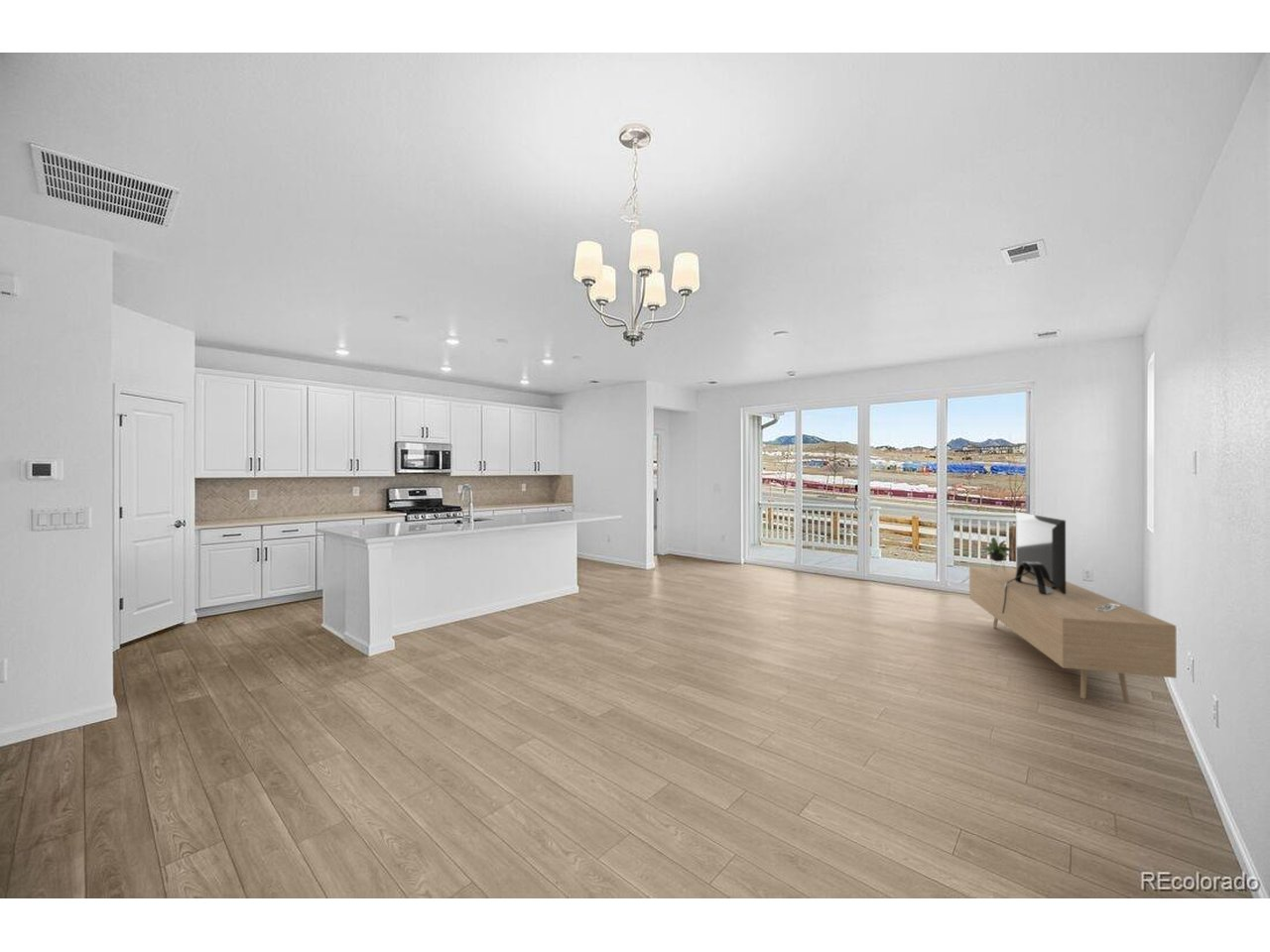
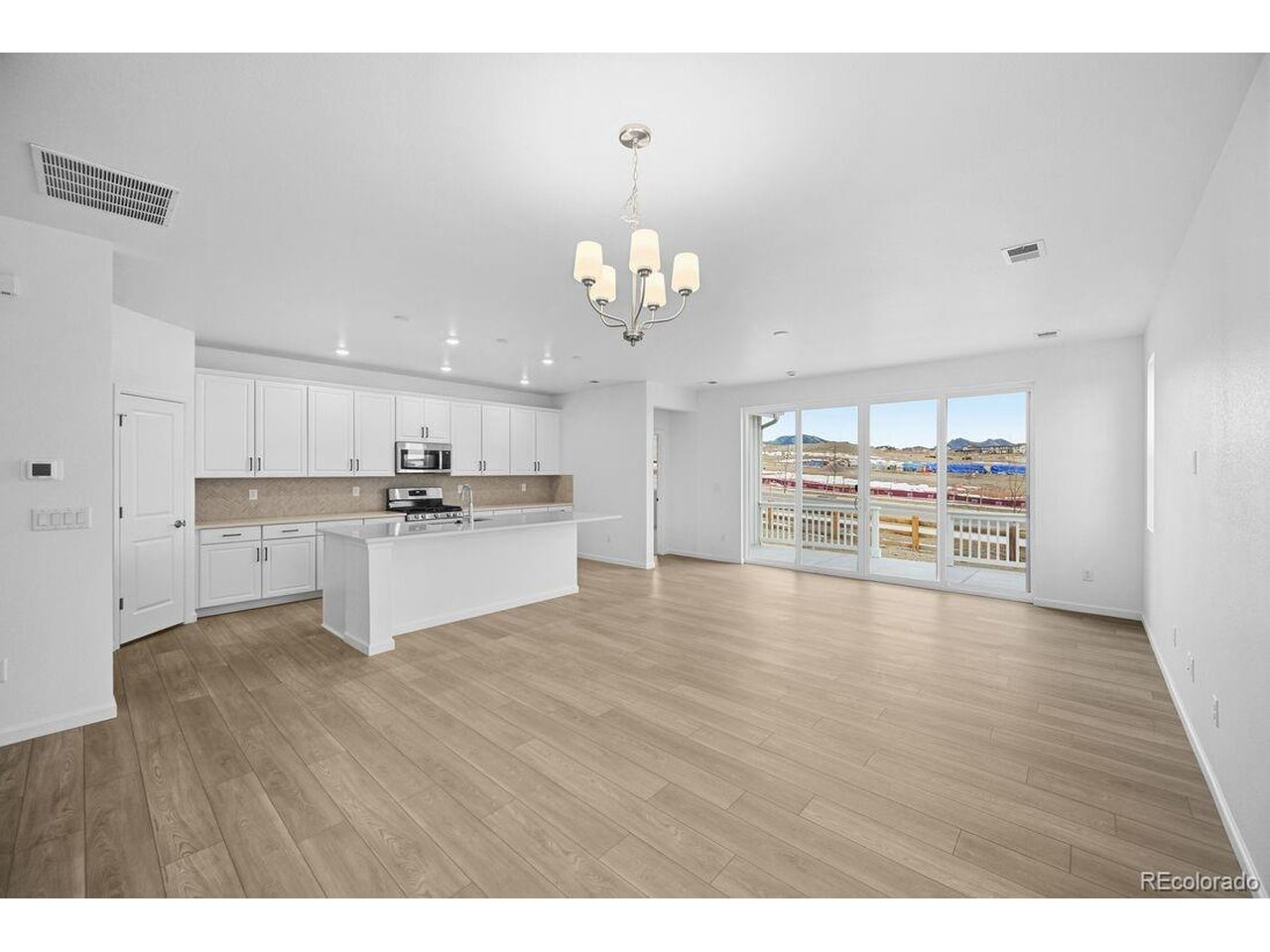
- media console (1045, 586)
